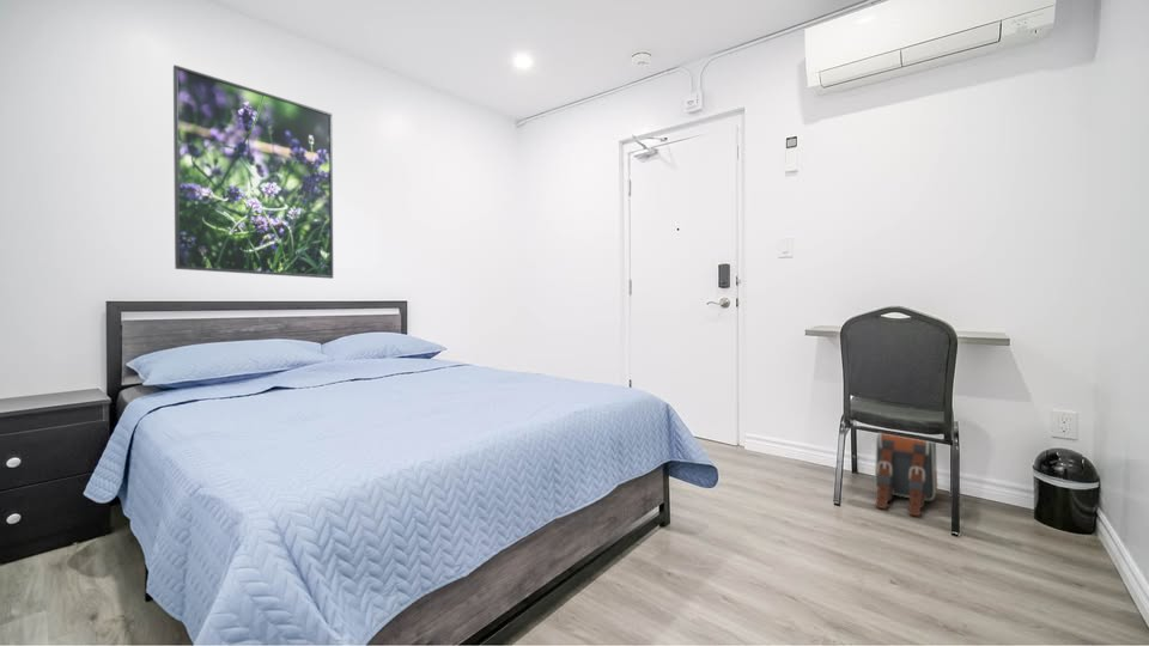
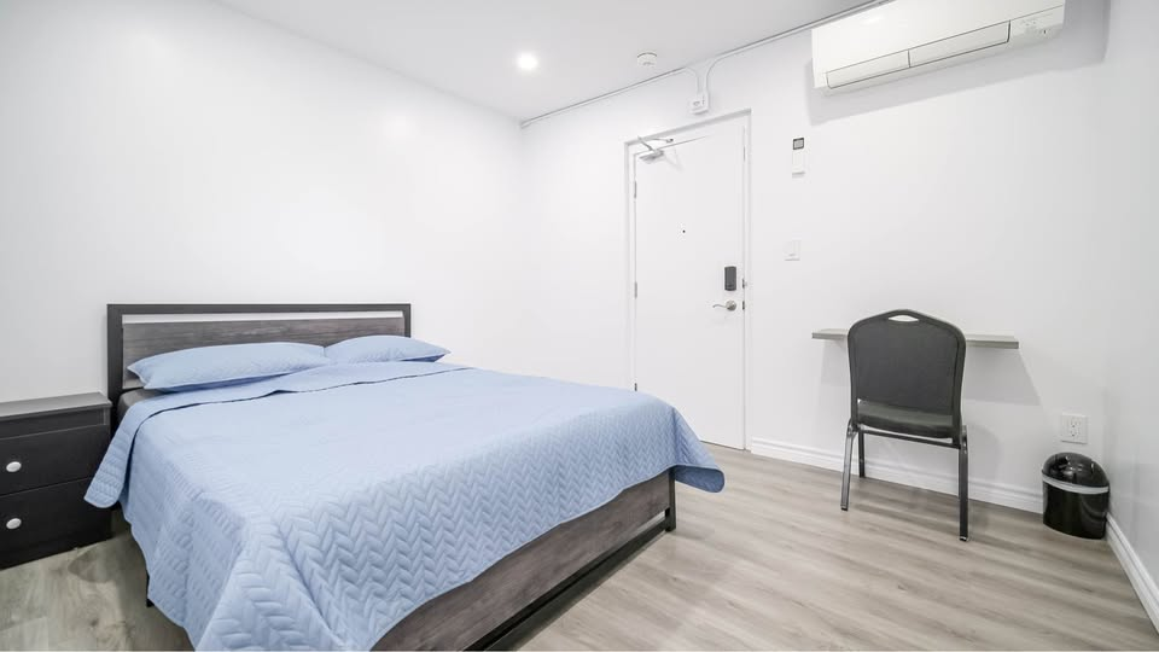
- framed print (261, 183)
- backpack (904, 464)
